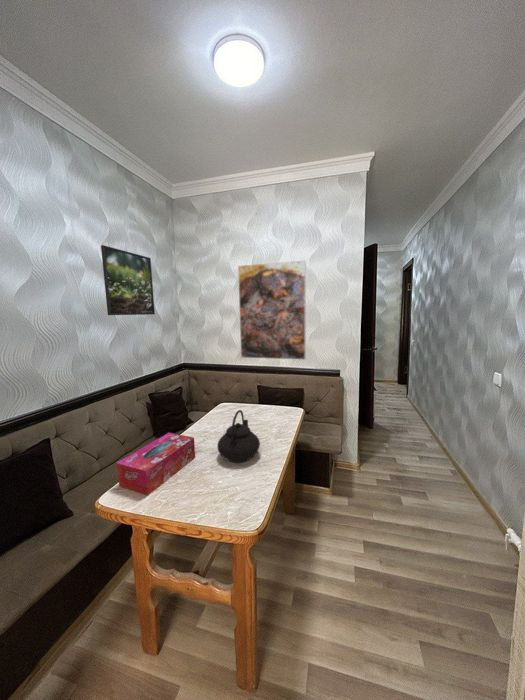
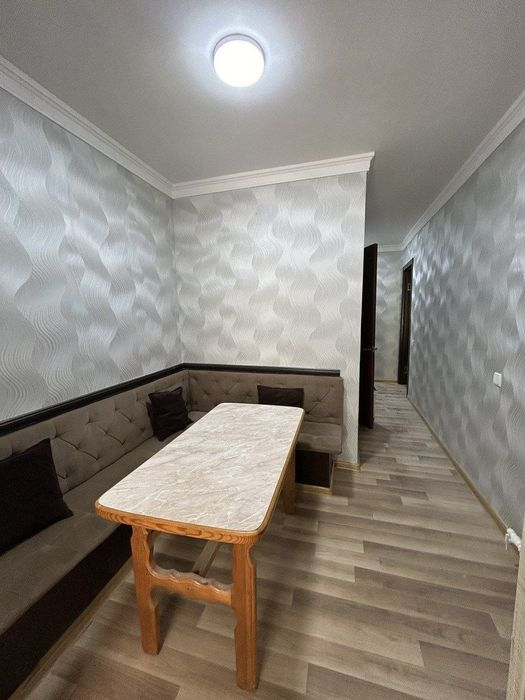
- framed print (271, 312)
- tissue box (159, 459)
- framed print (131, 284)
- teapot (239, 431)
